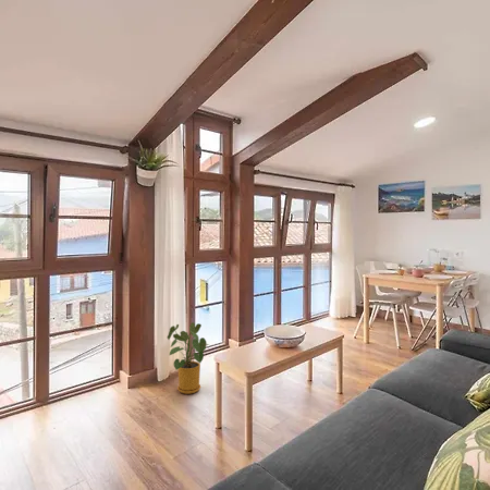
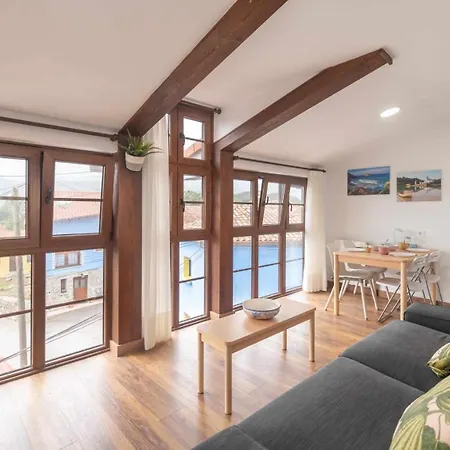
- house plant (186, 358)
